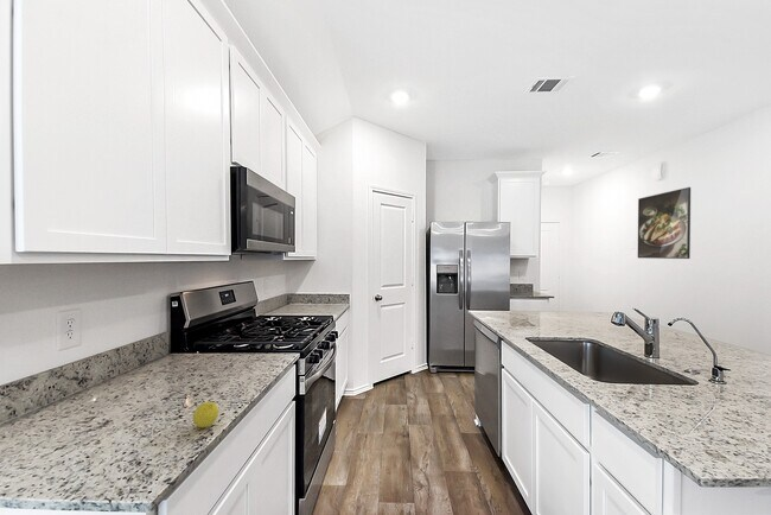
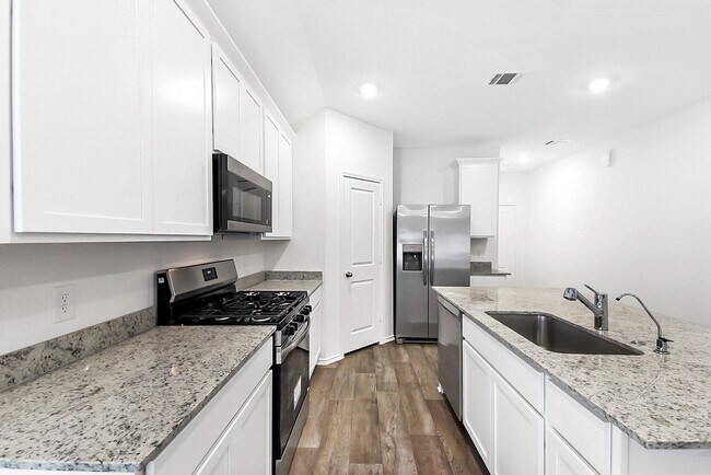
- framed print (661, 225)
- fruit (205, 414)
